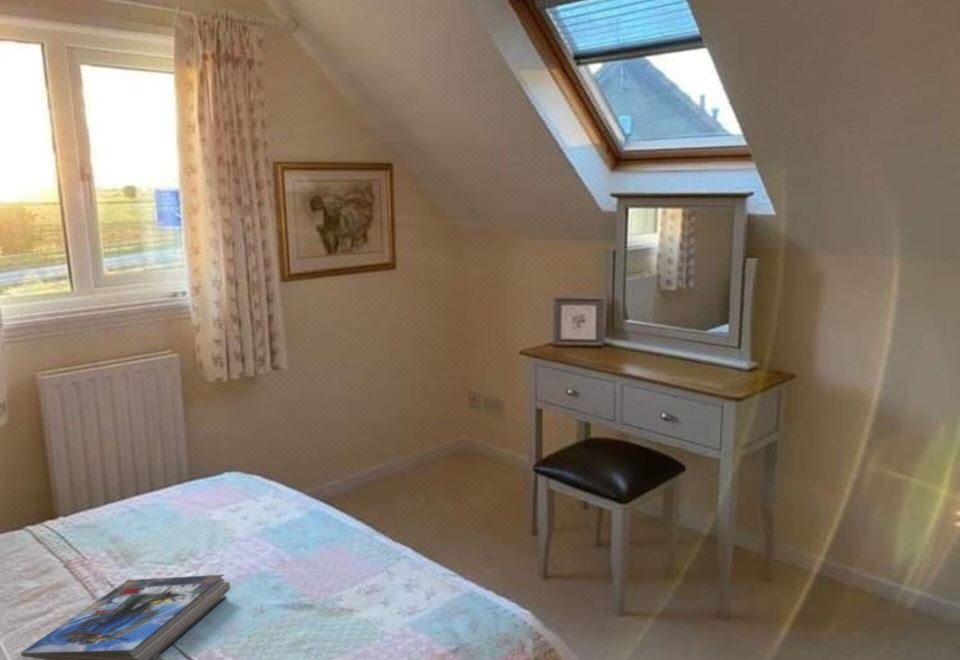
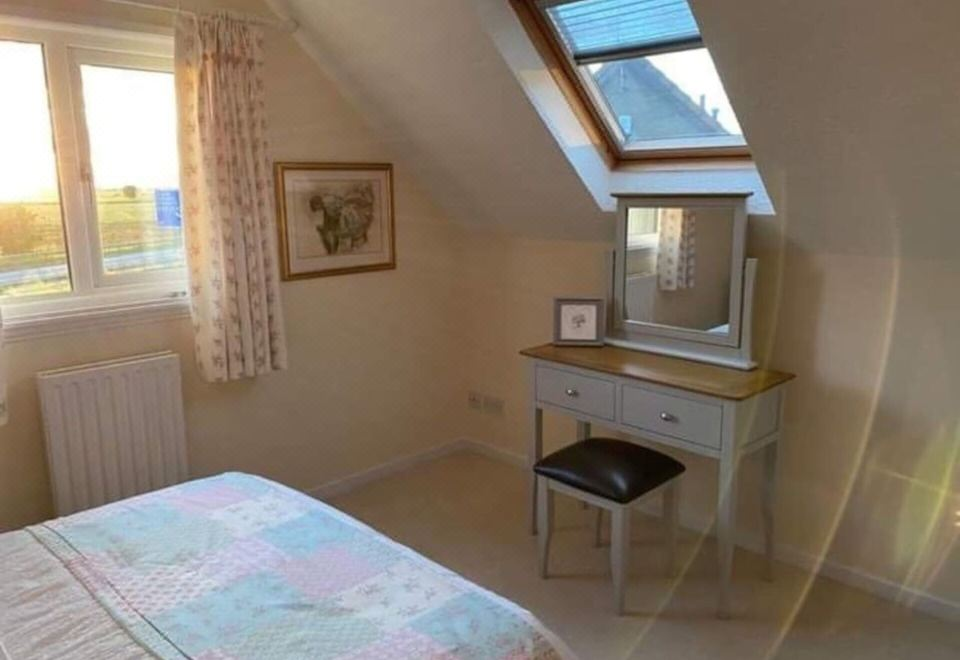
- magazine (132, 613)
